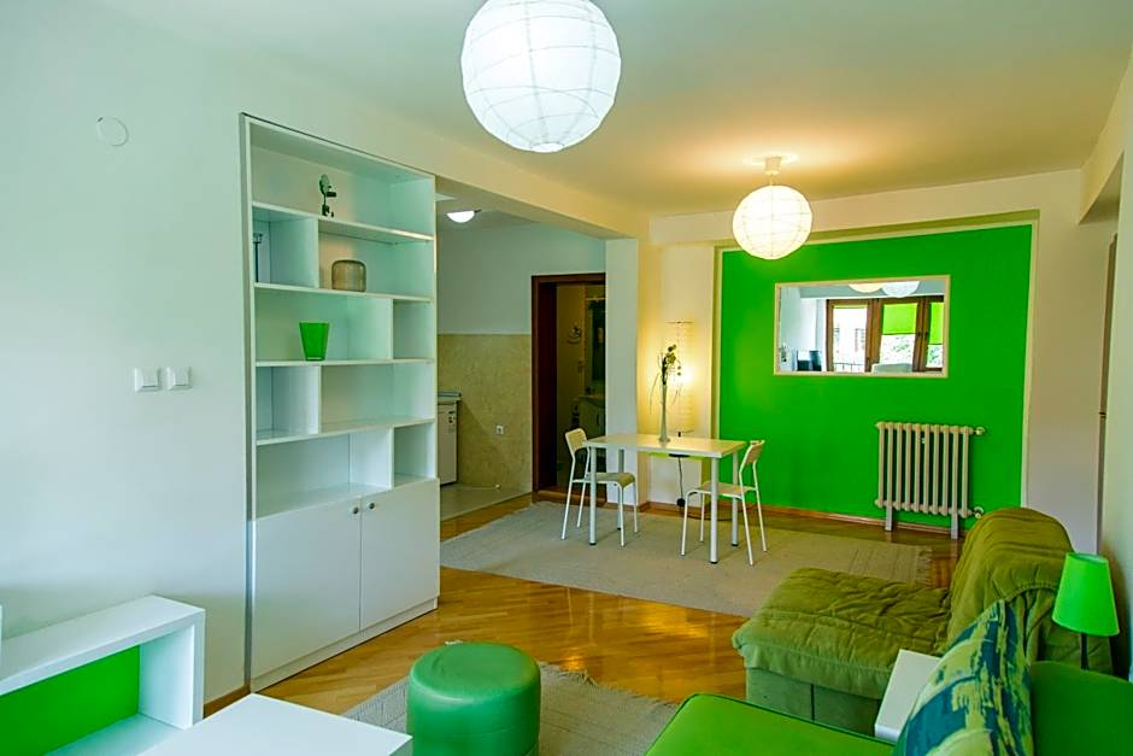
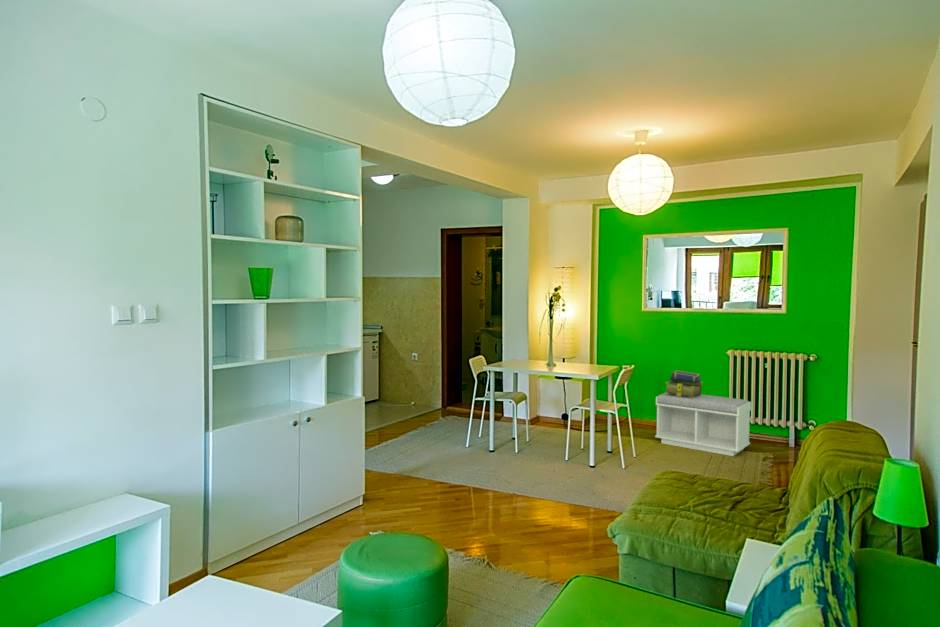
+ bench (701, 421)
+ stack of books (685, 383)
